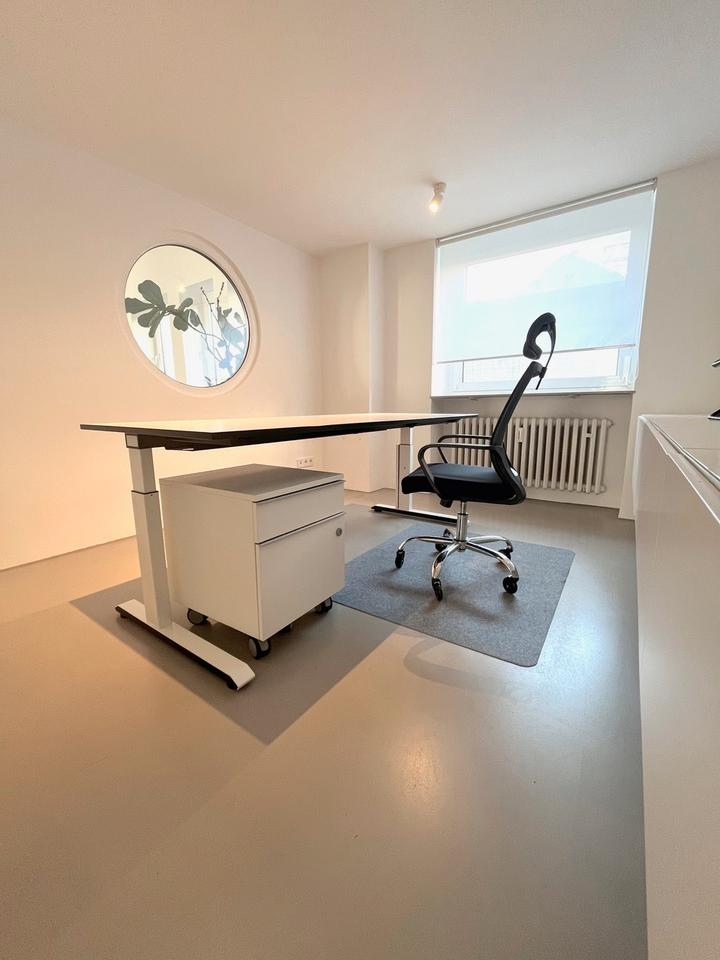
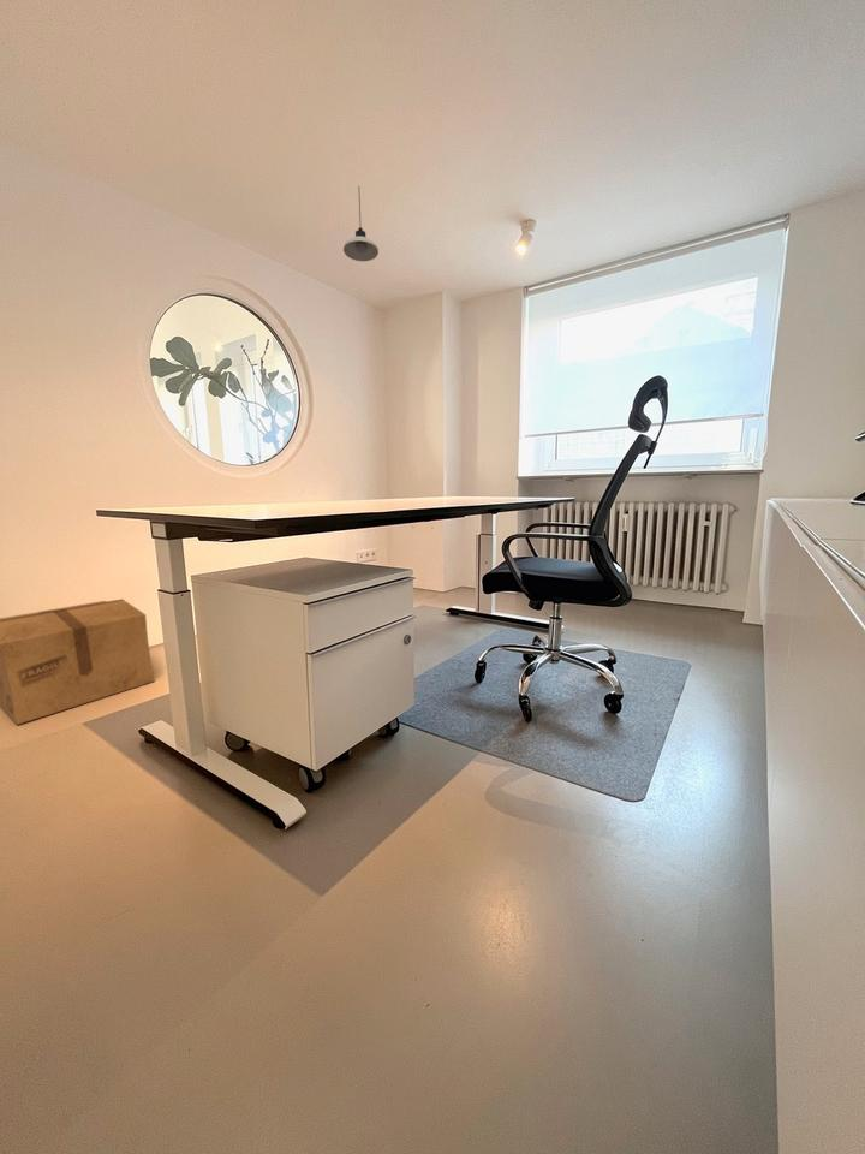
+ cardboard box (66, 648)
+ pendant light (359, 219)
